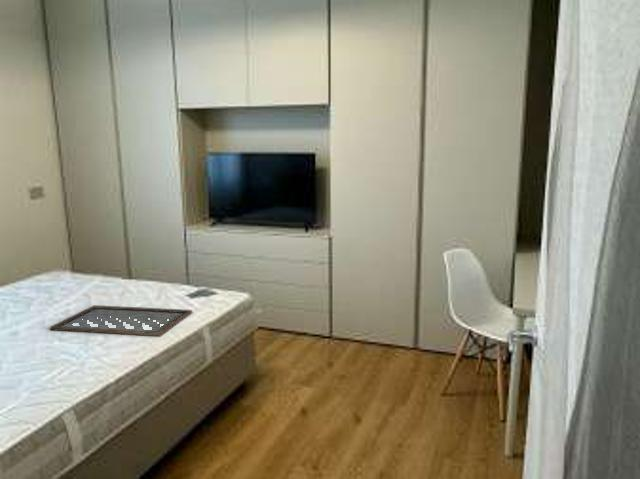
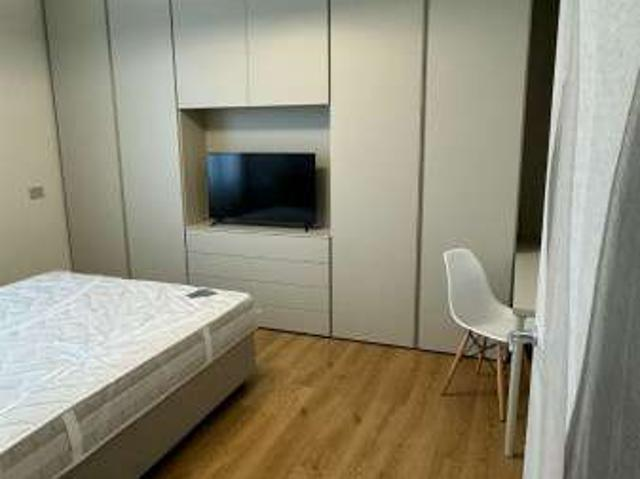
- tray (124, 319)
